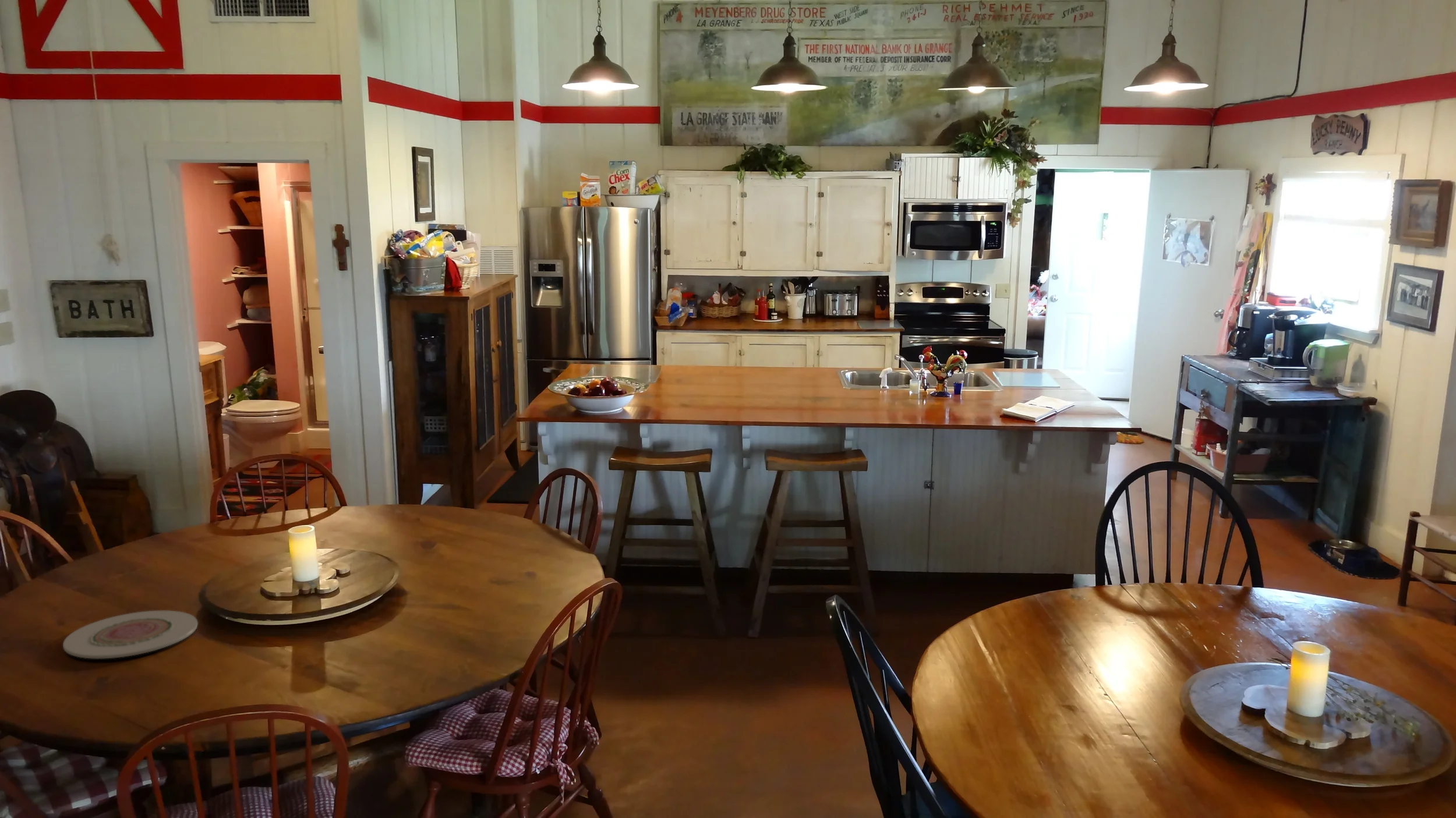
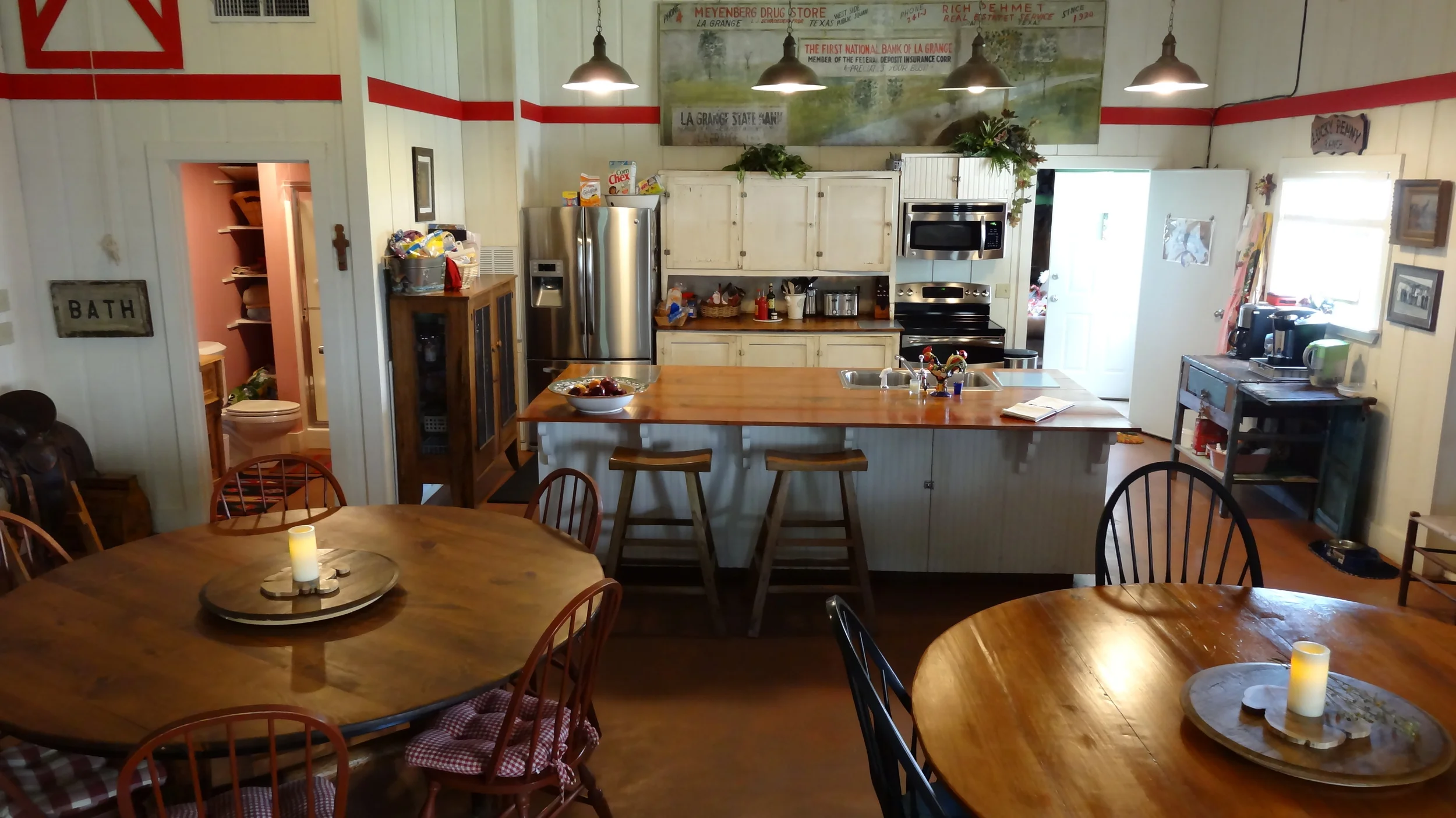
- plate (132, 632)
